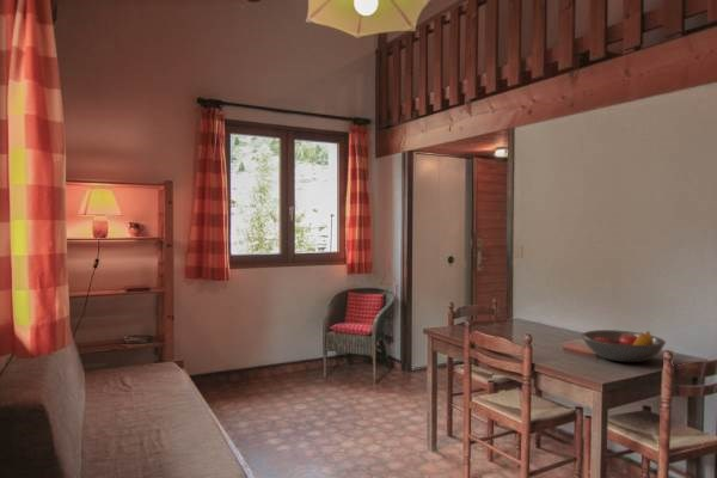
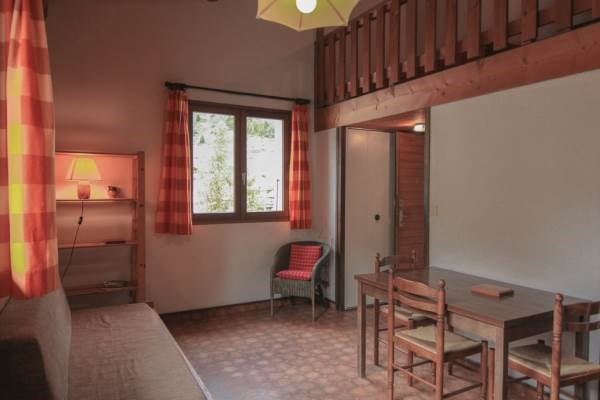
- fruit bowl (621, 344)
